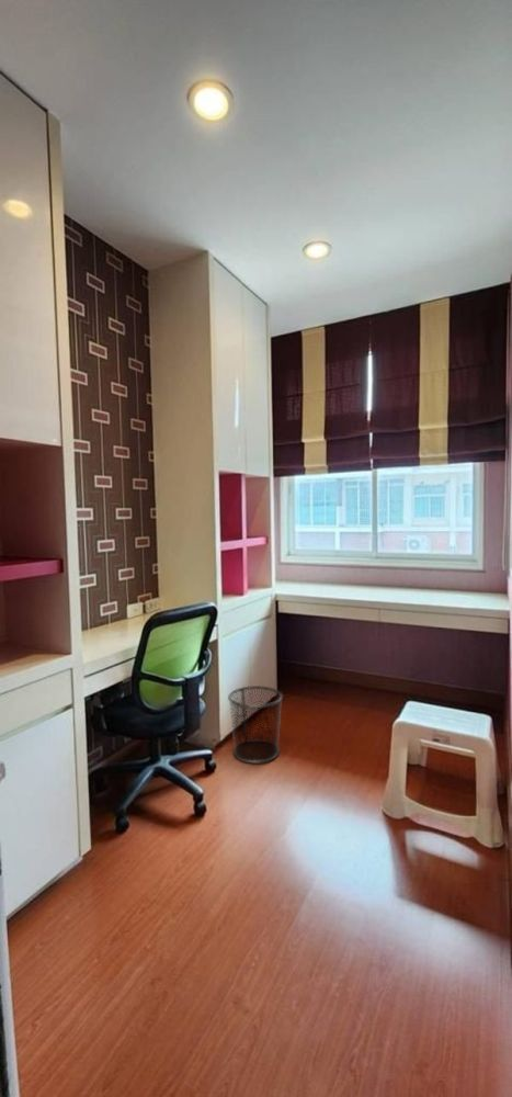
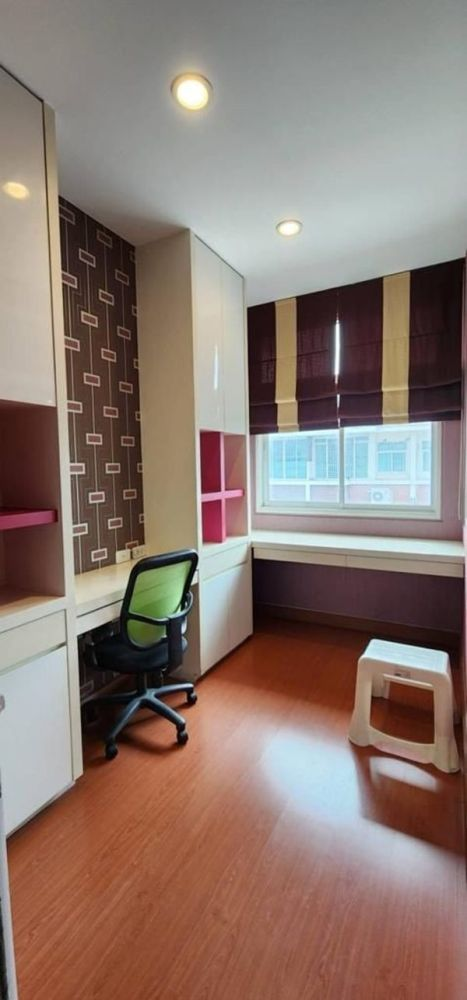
- trash can (255, 723)
